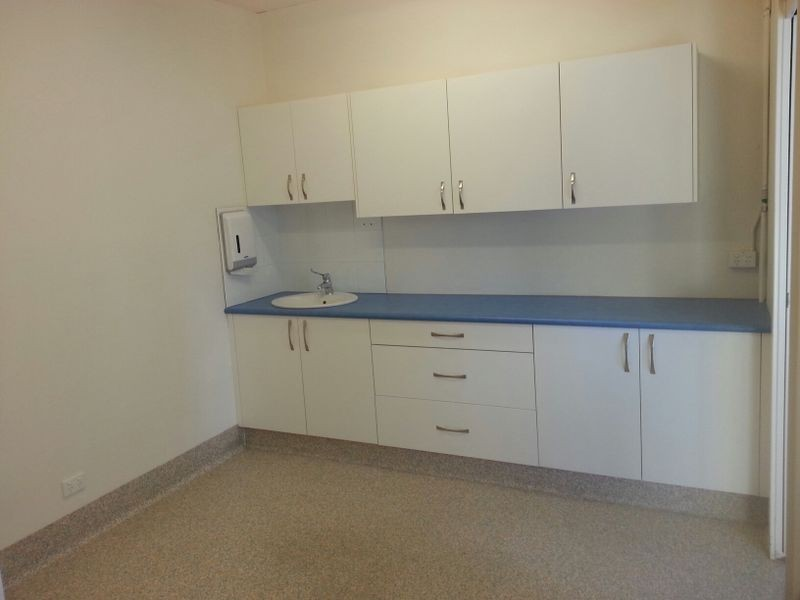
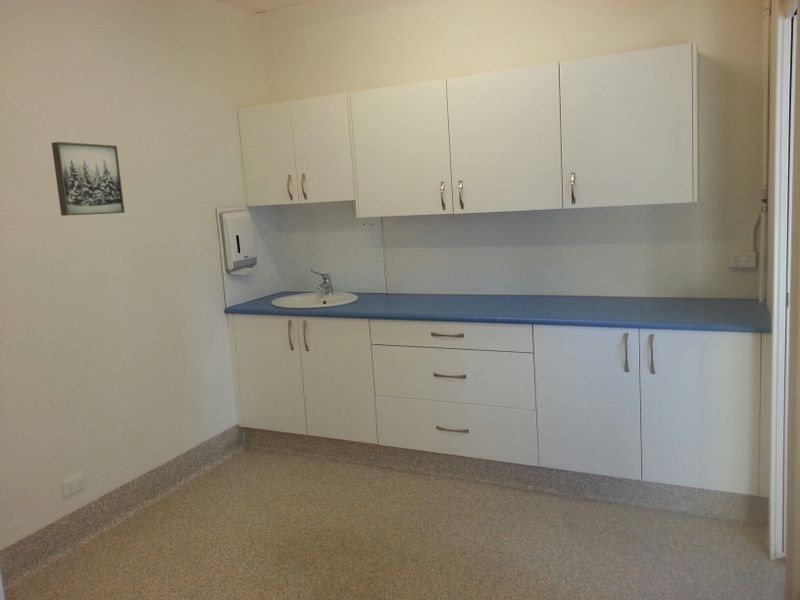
+ wall art (89, 179)
